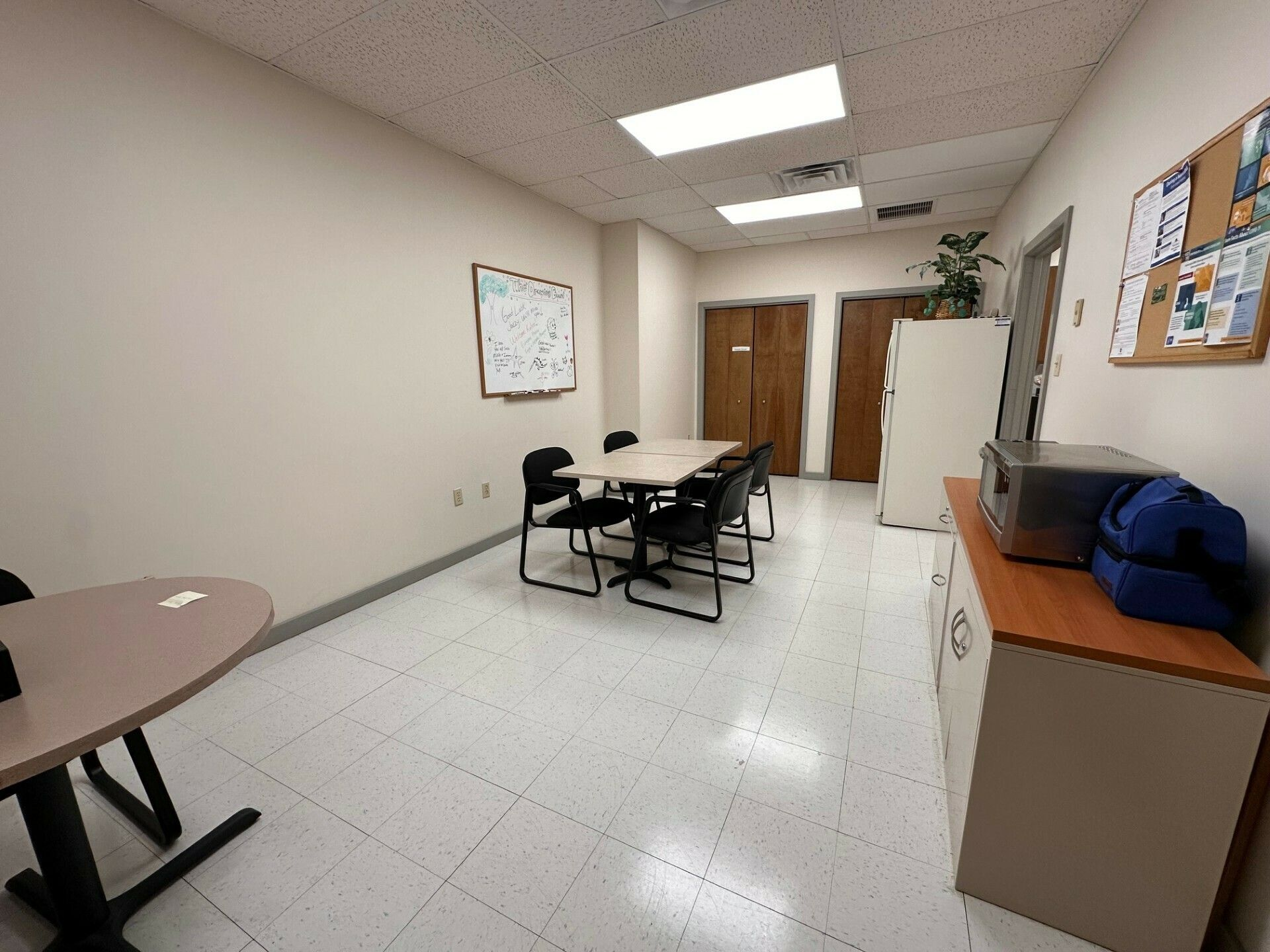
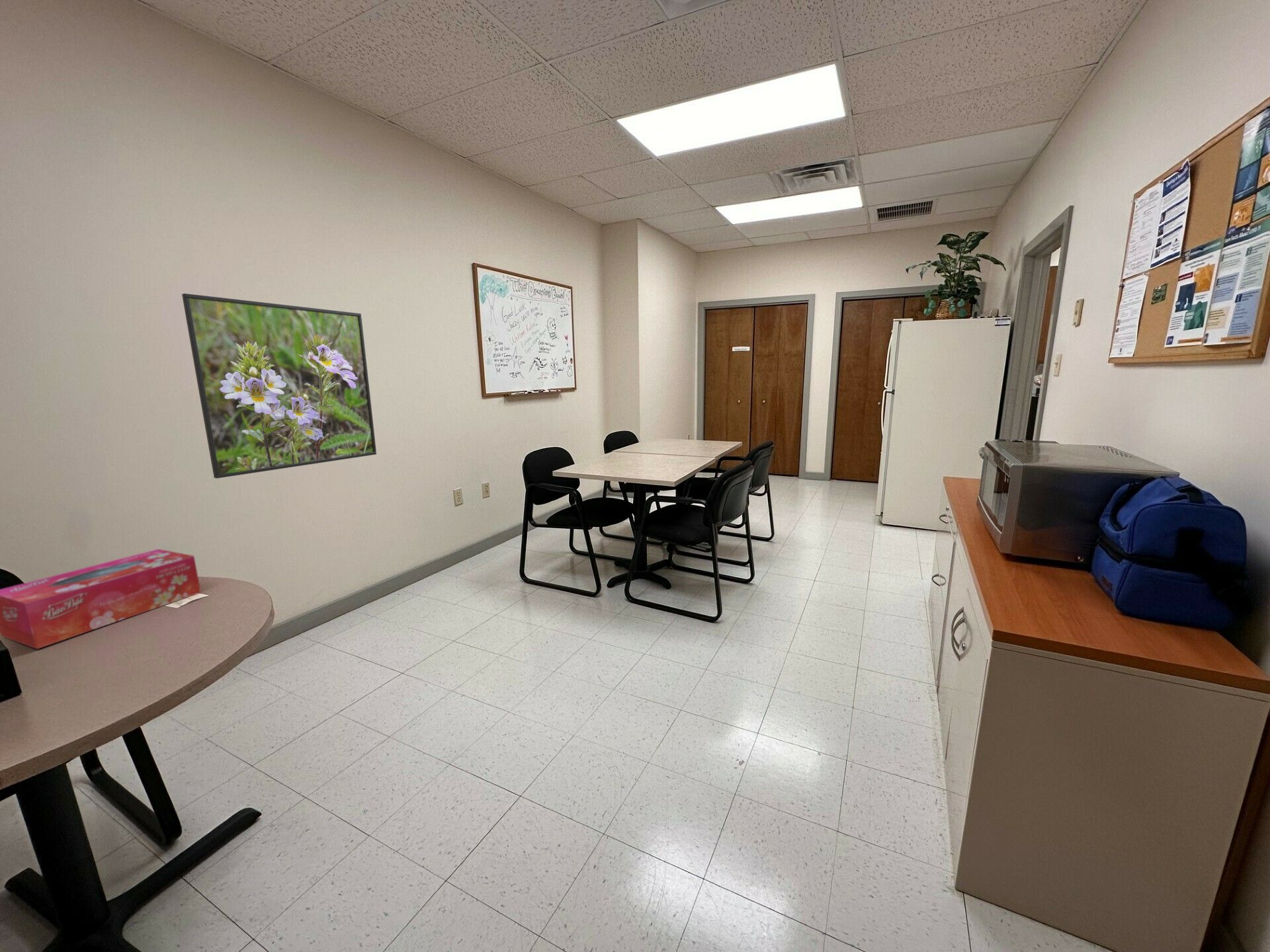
+ tissue box (105, 592)
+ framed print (295, 387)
